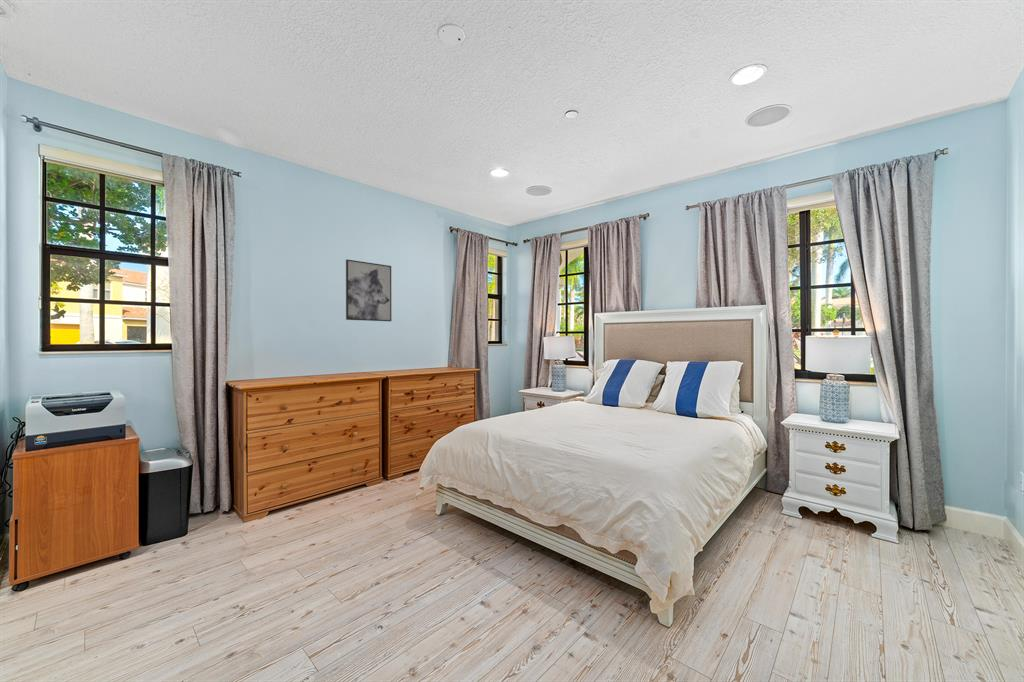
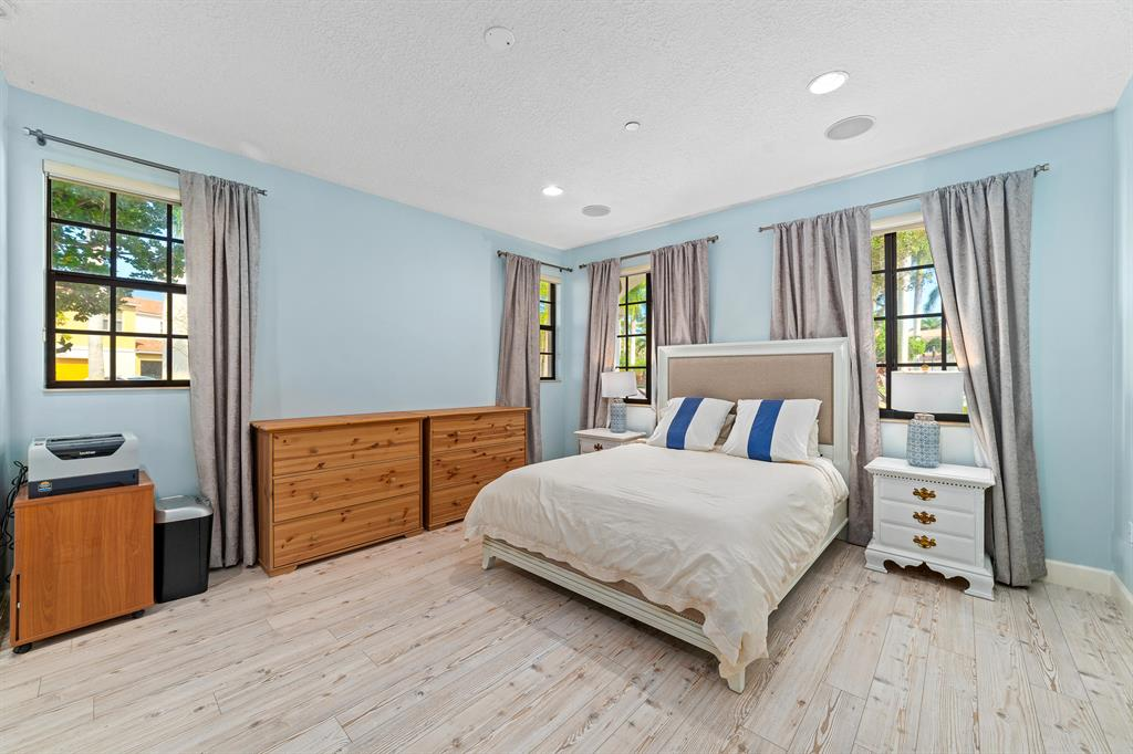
- wall art (369, 291)
